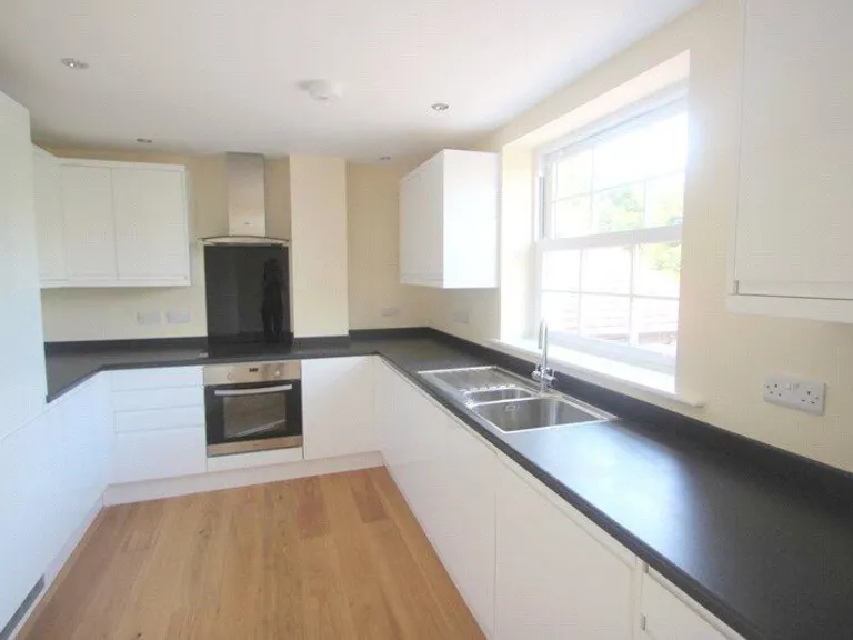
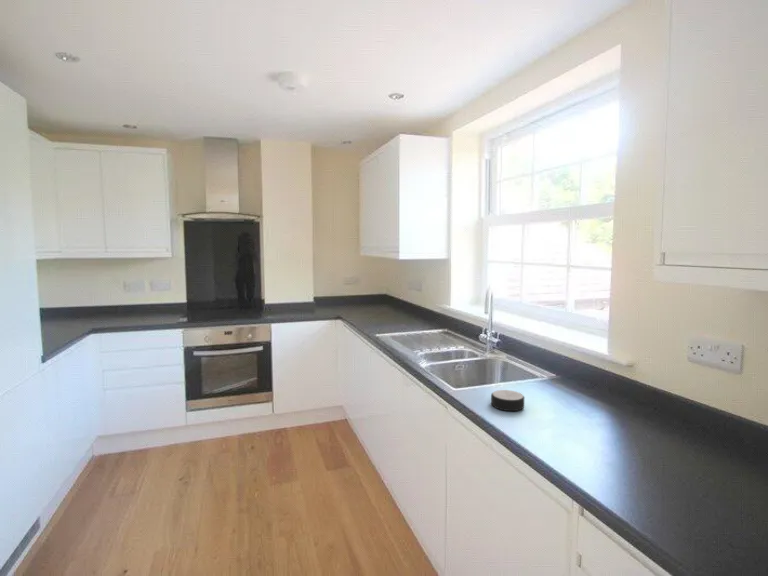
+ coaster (507, 400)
